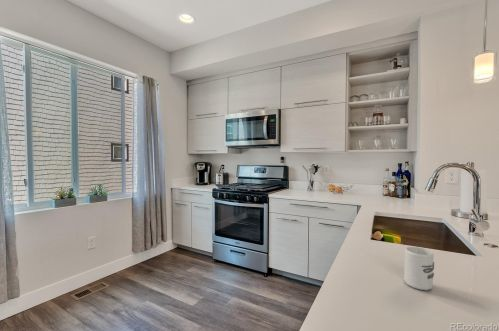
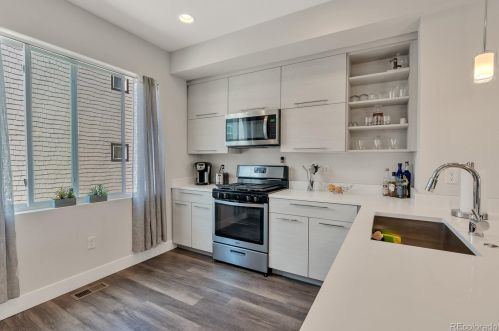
- cup (418, 267)
